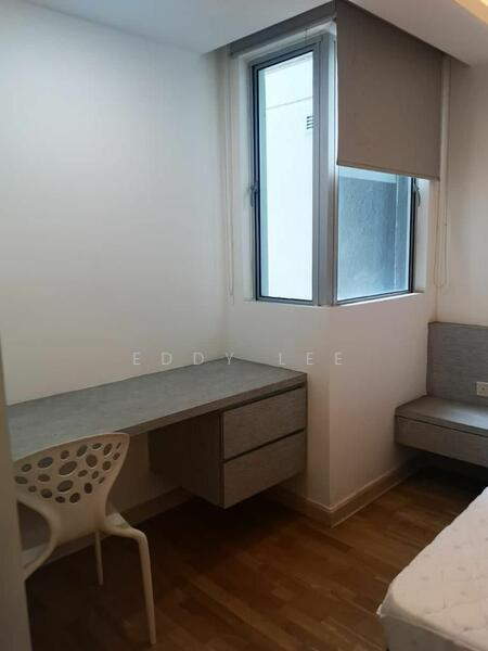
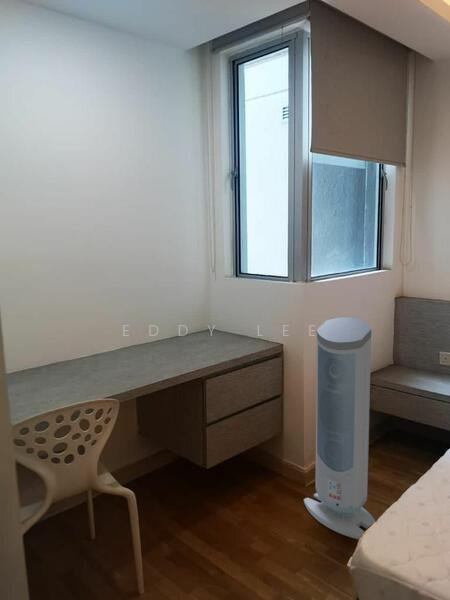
+ air purifier (341, 420)
